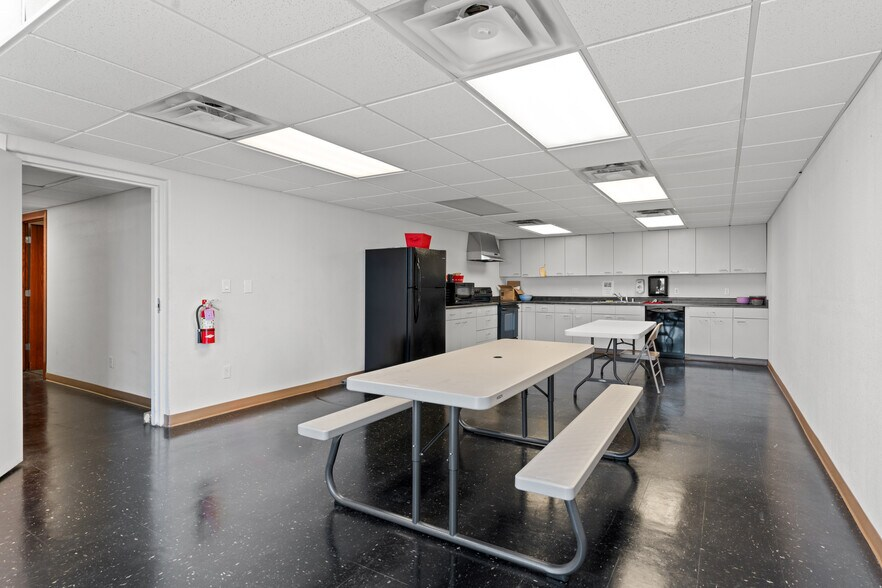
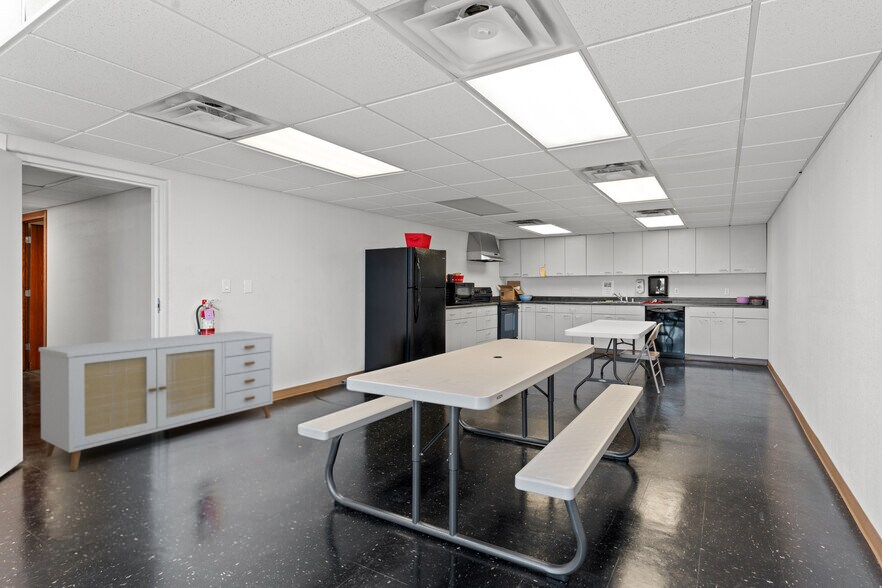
+ sideboard (172, 387)
